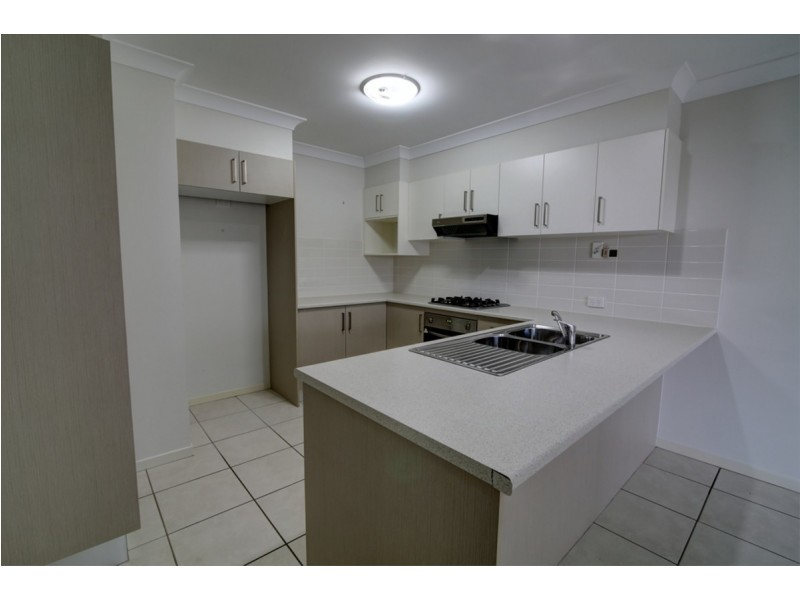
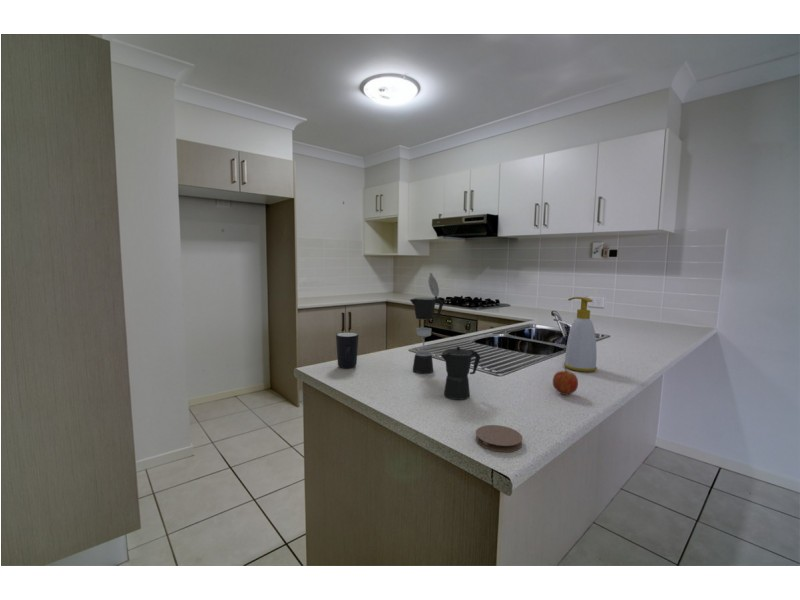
+ soap bottle (581, 333)
+ coffee maker (430, 329)
+ mug (347, 351)
+ fruit (565, 380)
+ coaster (498, 437)
